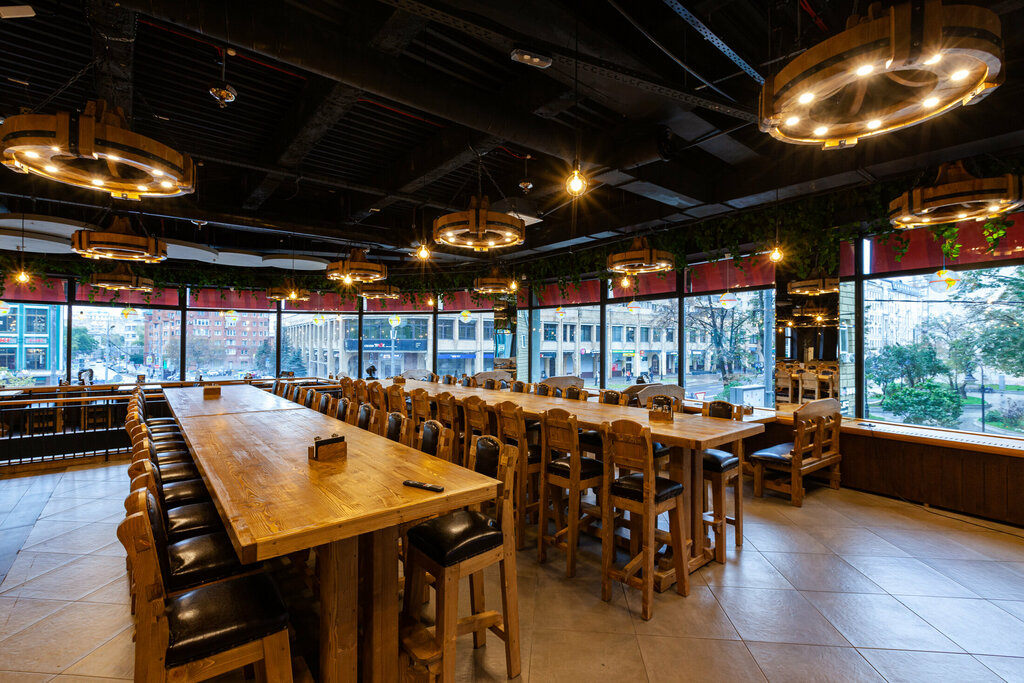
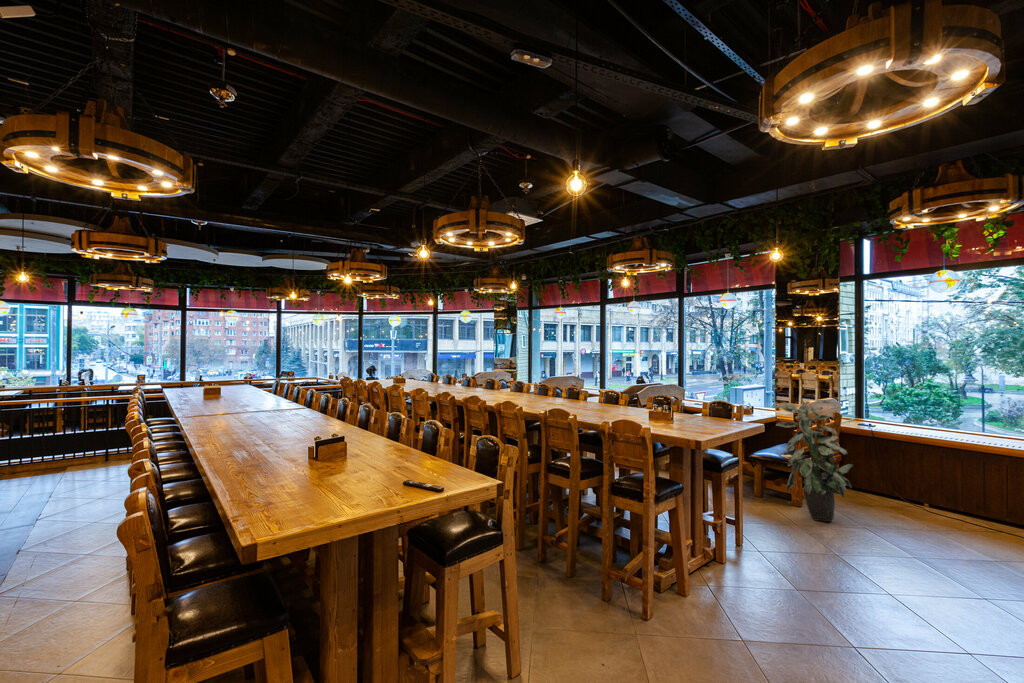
+ indoor plant (814, 459)
